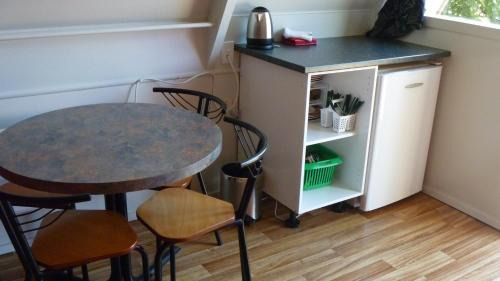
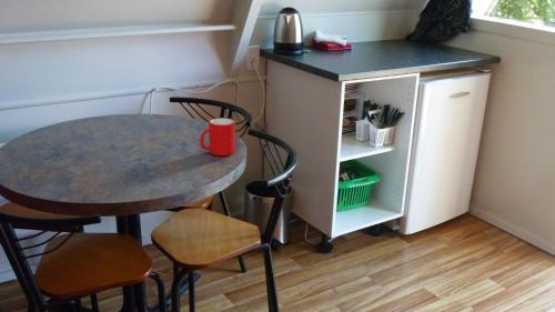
+ cup (216, 138)
